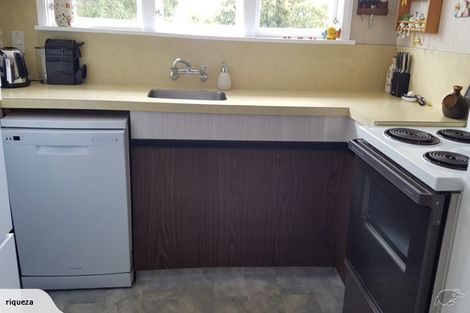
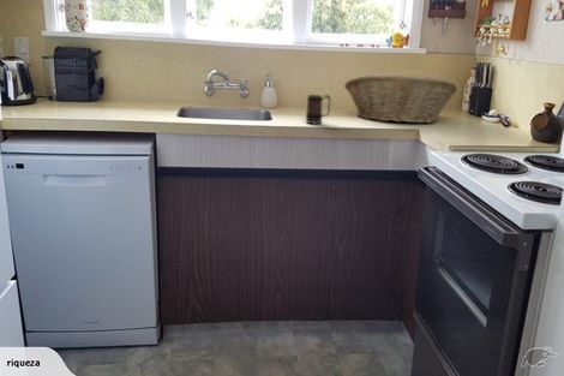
+ mug (318, 108)
+ fruit basket (398, 96)
